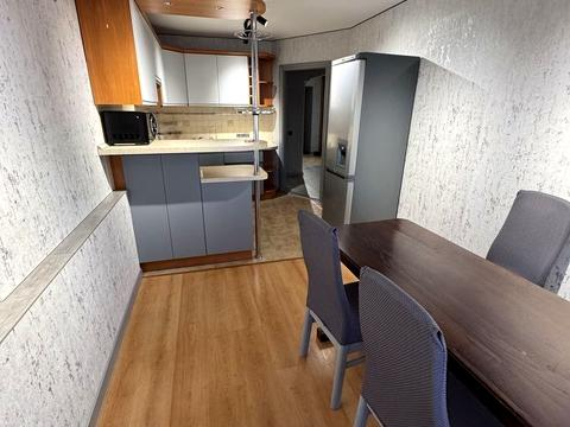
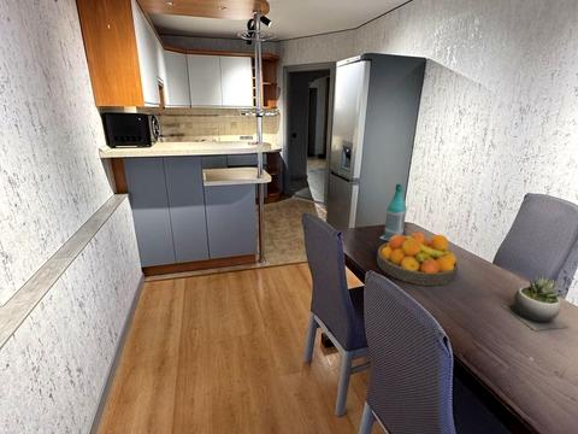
+ bottle (395, 212)
+ fruit bowl (417, 251)
+ succulent plant (539, 298)
